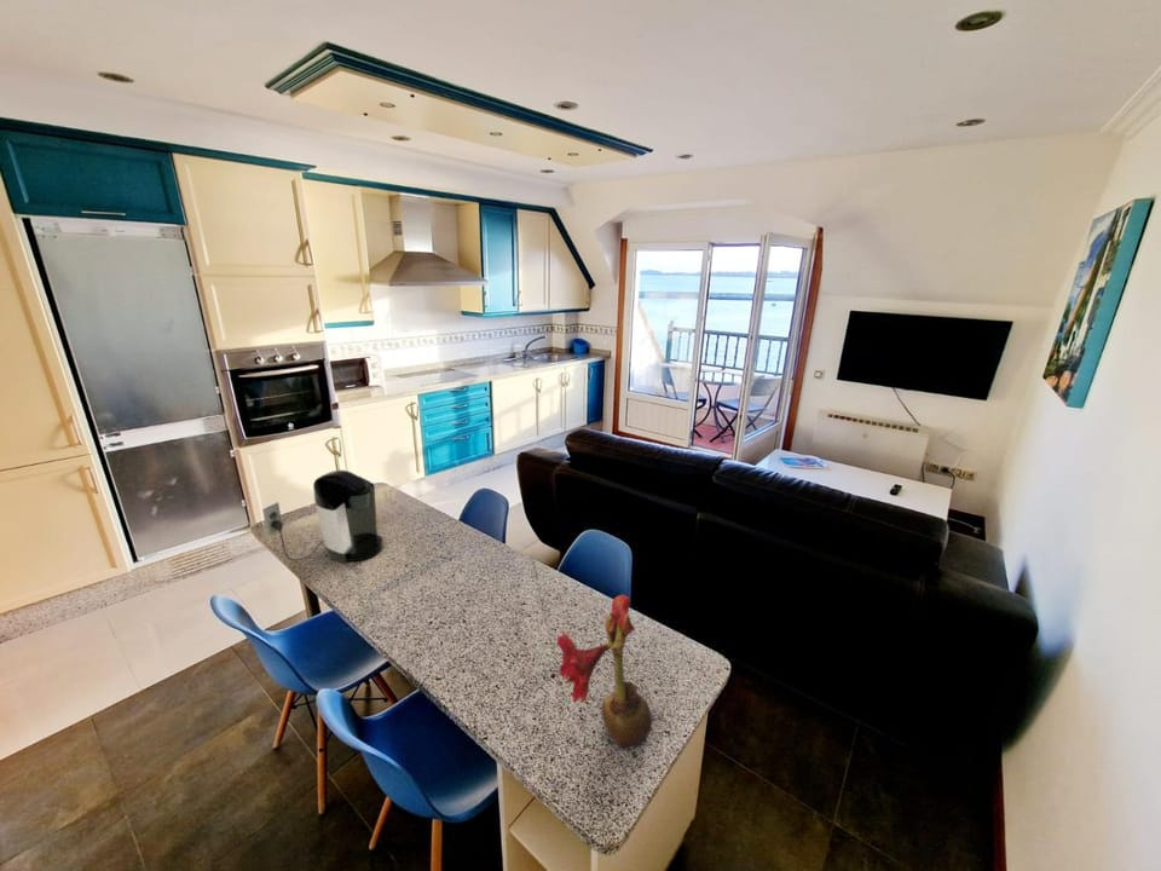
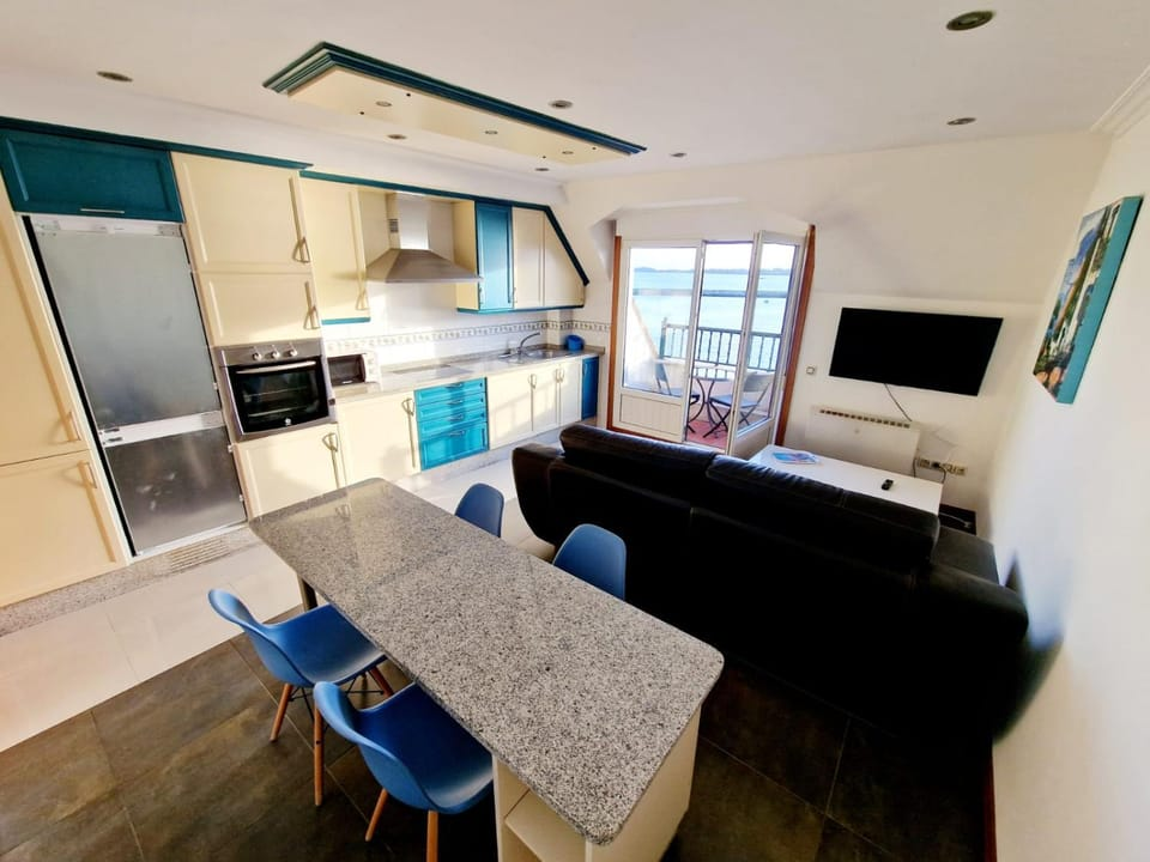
- coffee maker (335, 519)
- flower (614, 675)
